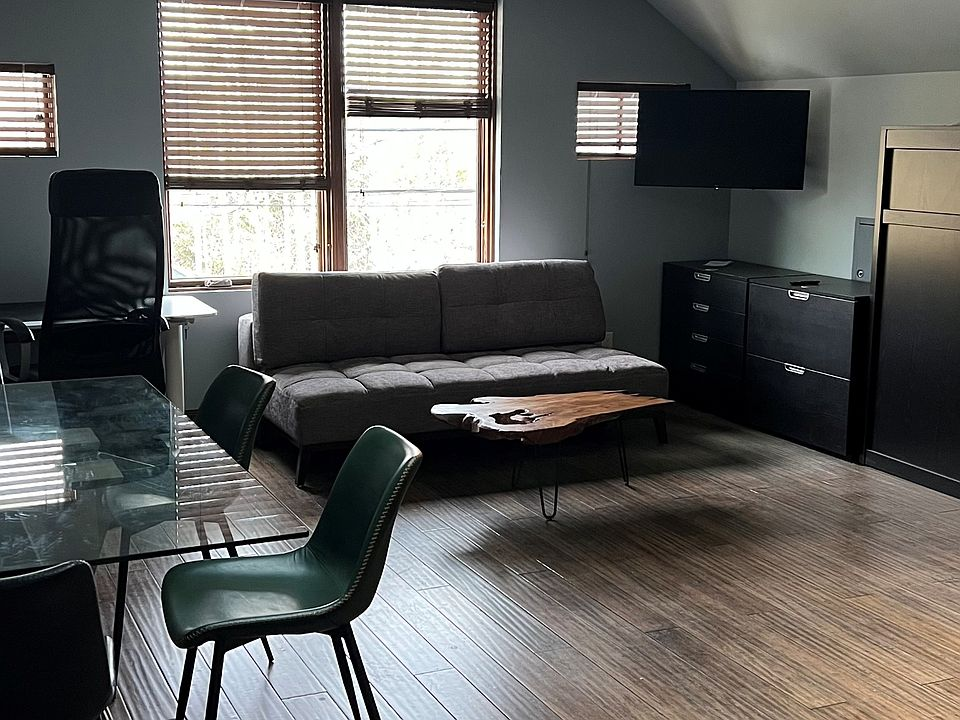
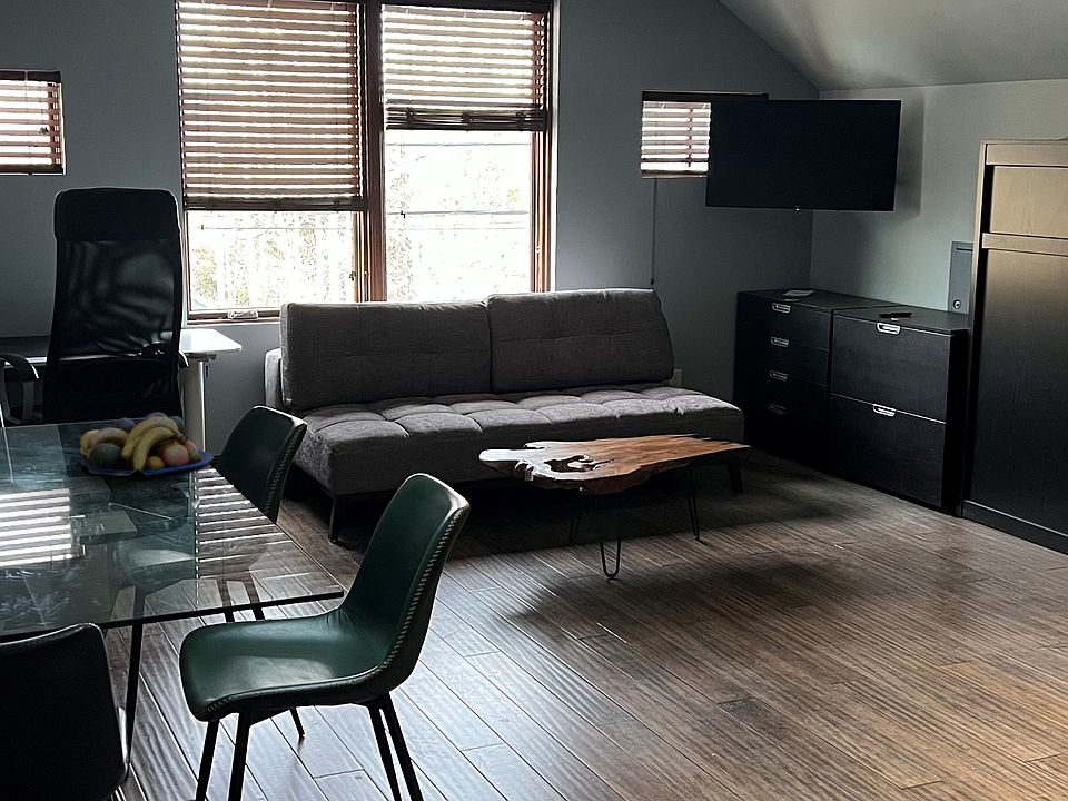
+ fruit bowl (147, 439)
